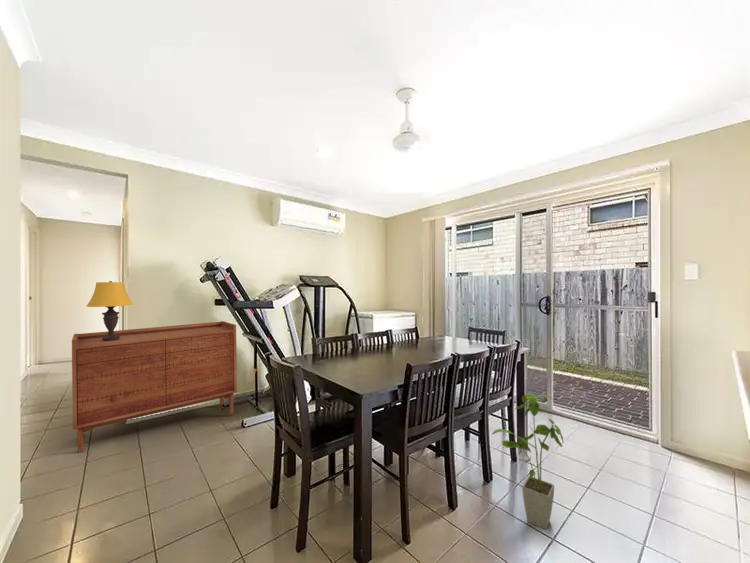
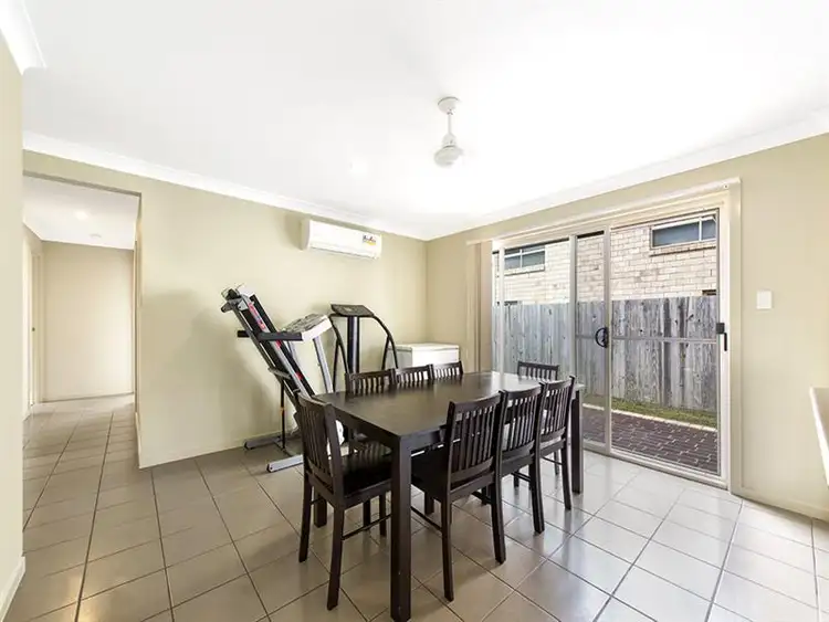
- house plant (530, 457)
- sideboard (162, 377)
- table lamp (110, 310)
